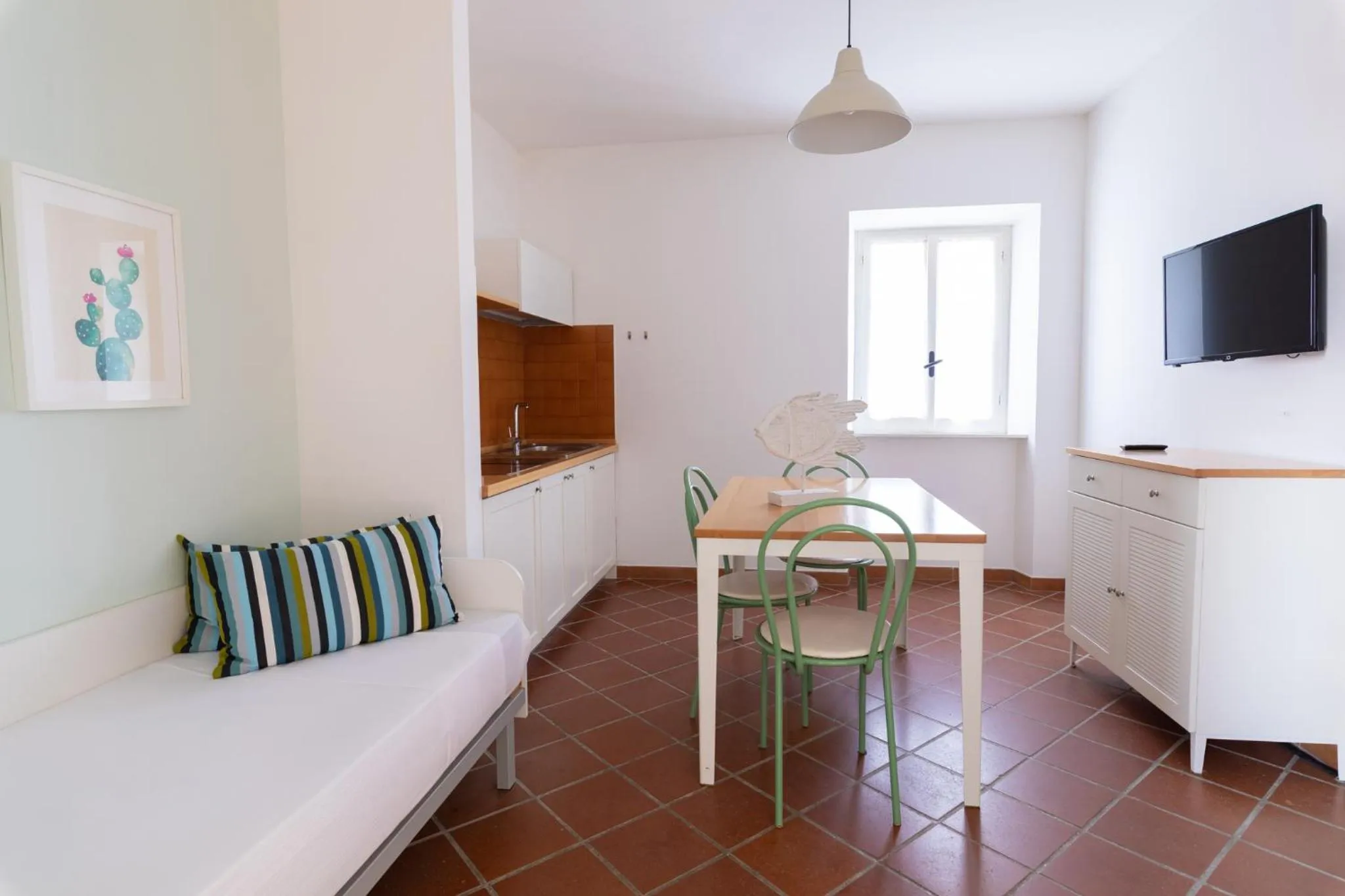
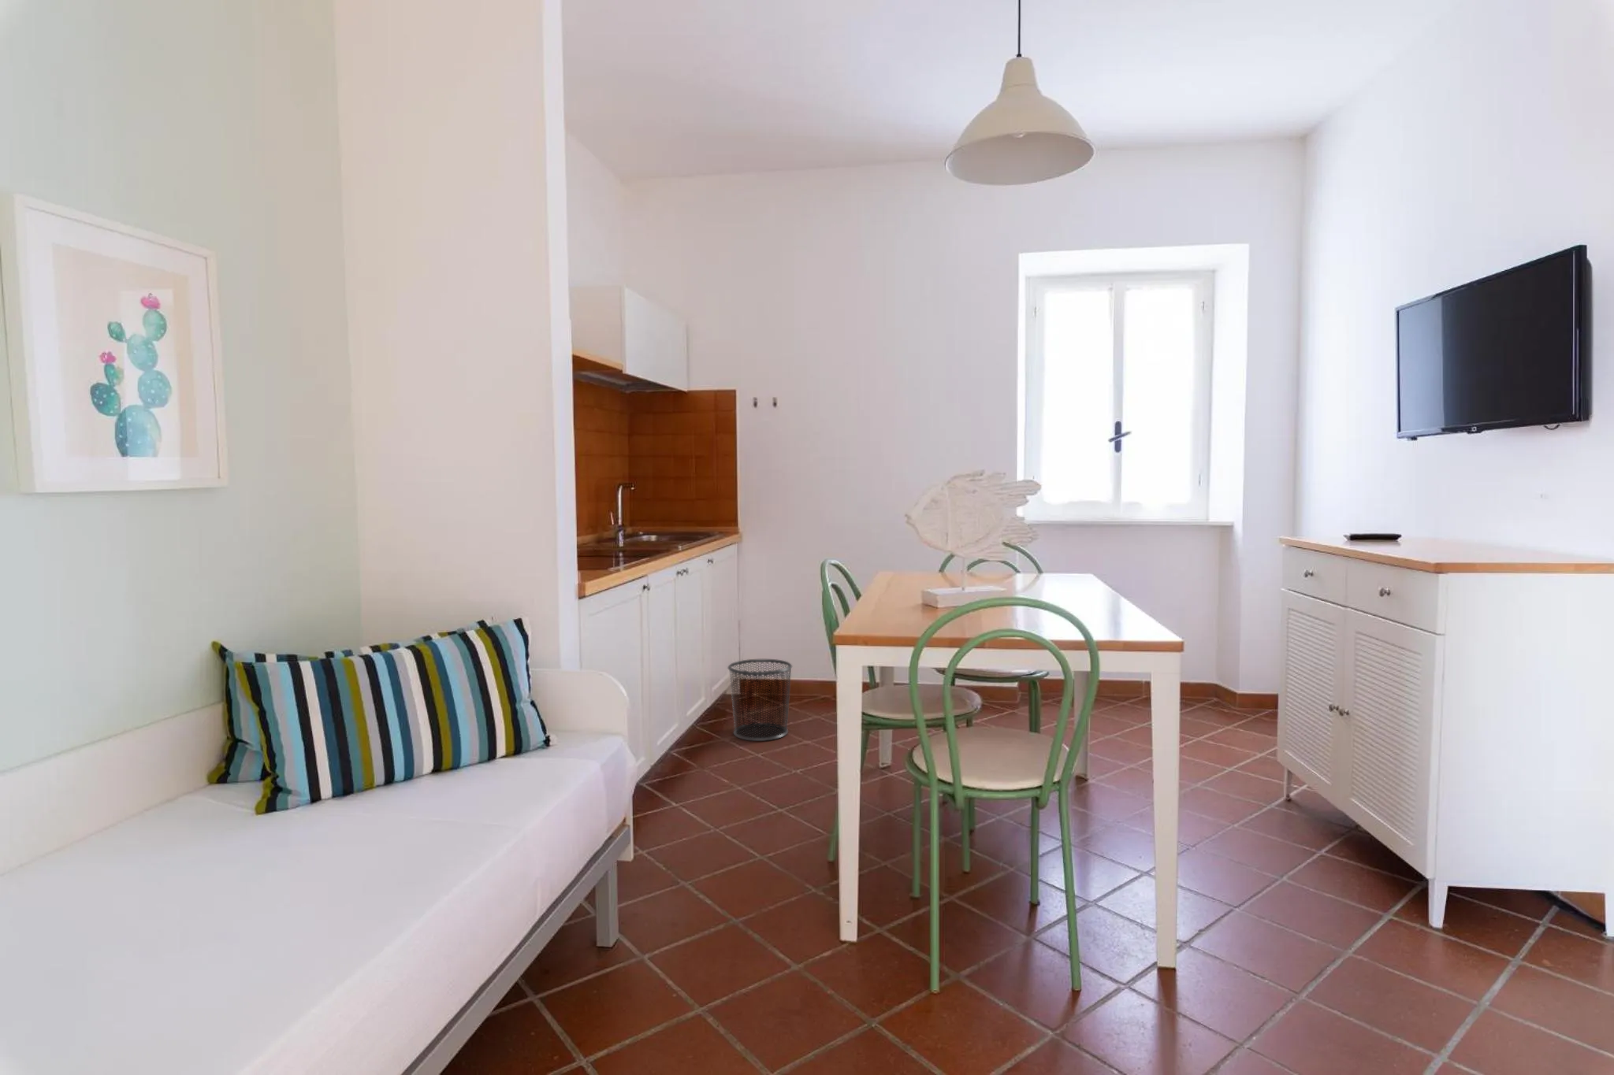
+ waste bin (761, 699)
